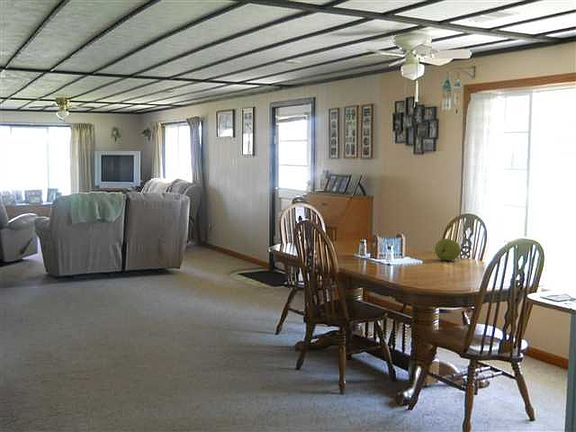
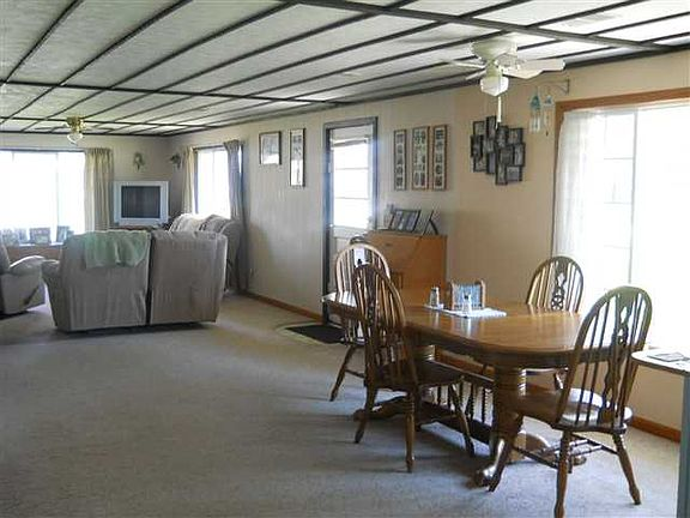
- fruit (447, 249)
